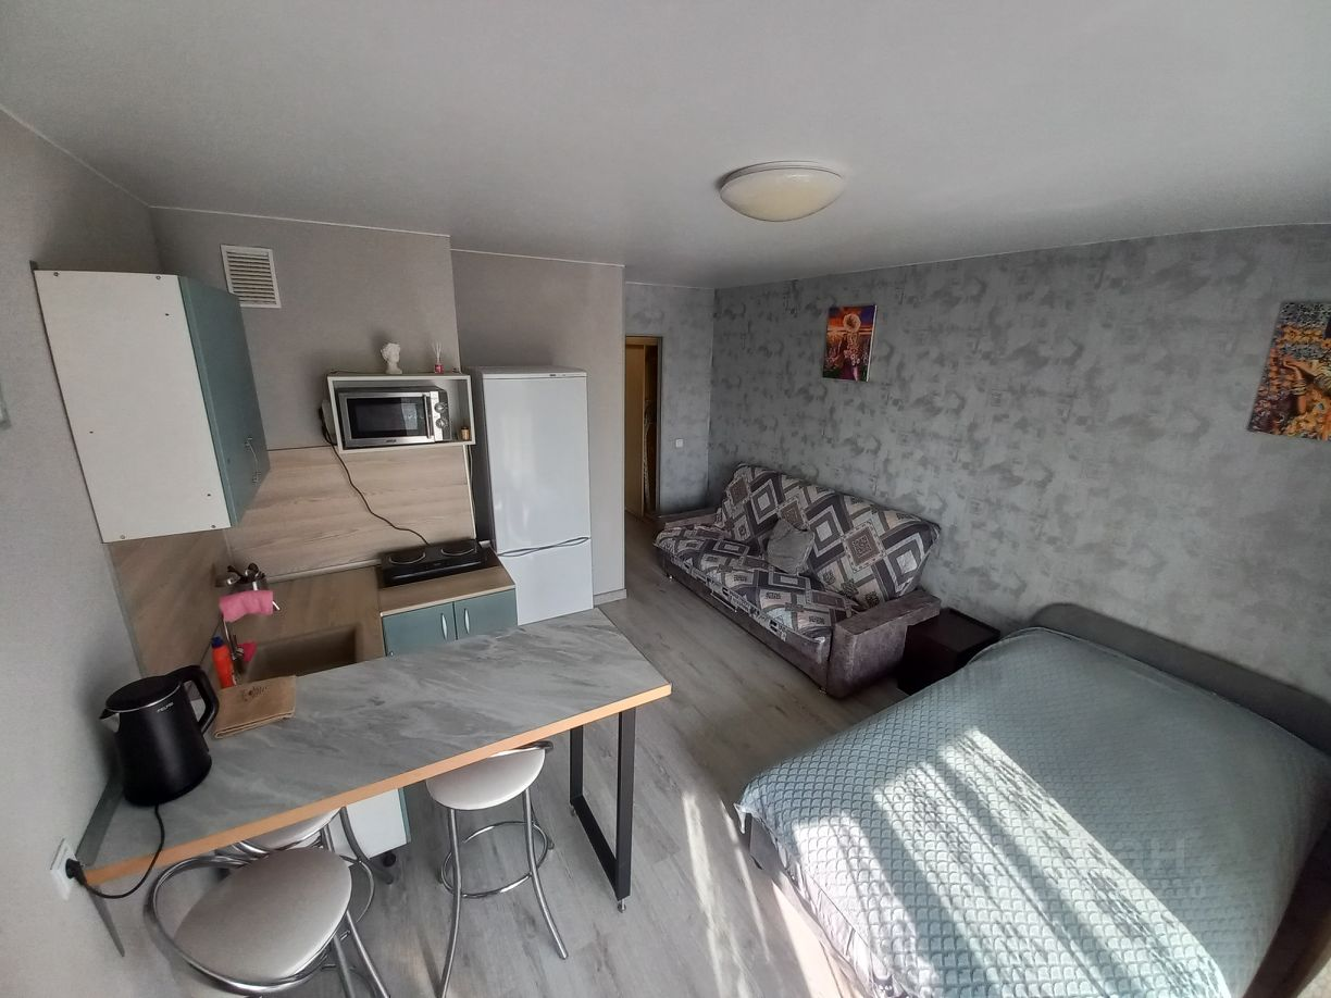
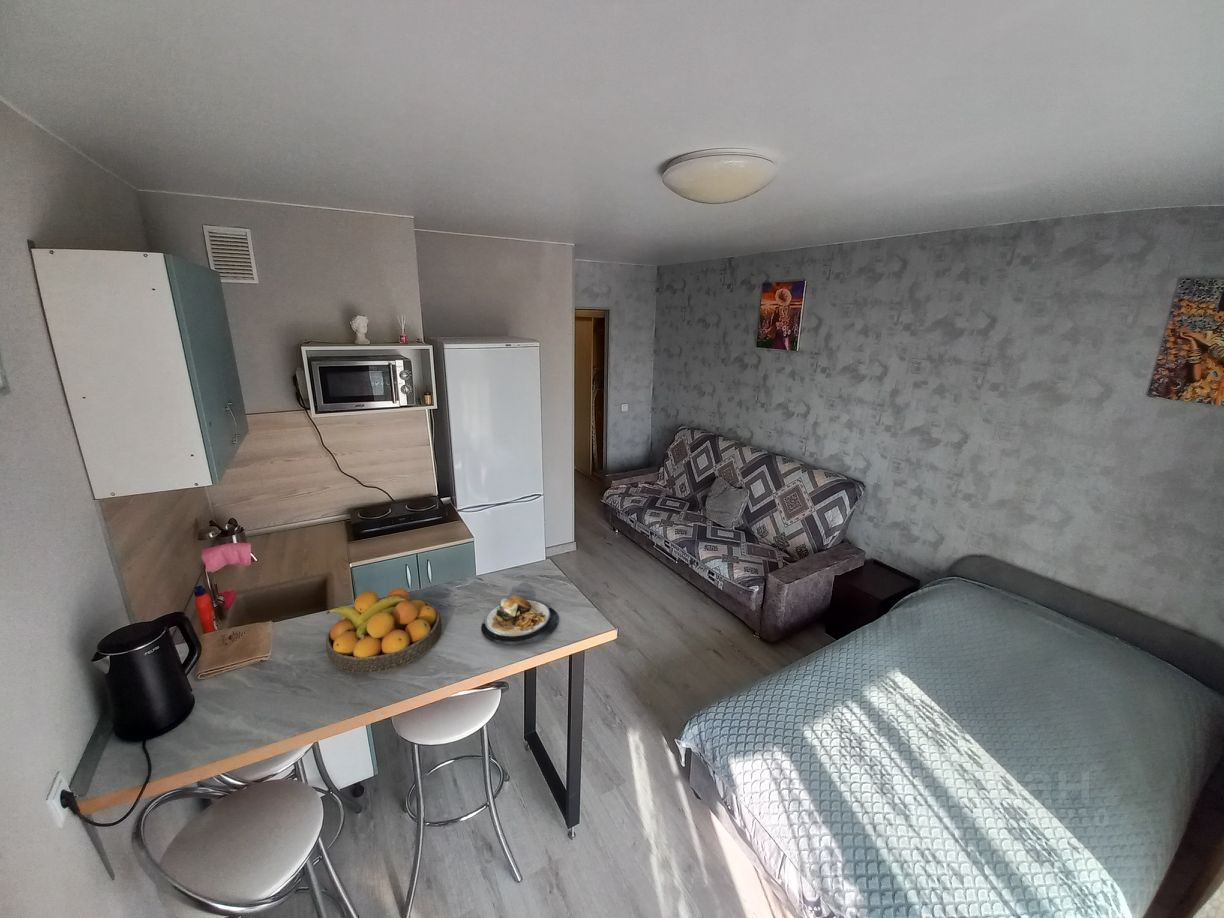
+ plate (520, 612)
+ fruit bowl (385, 619)
